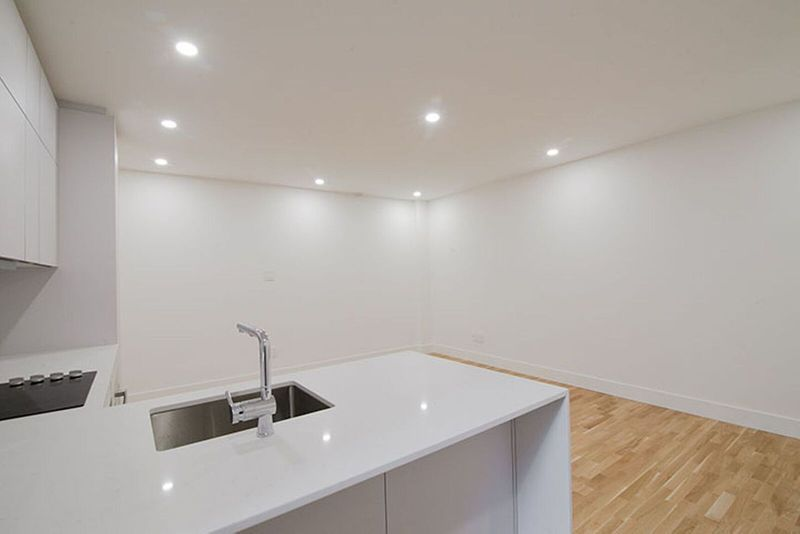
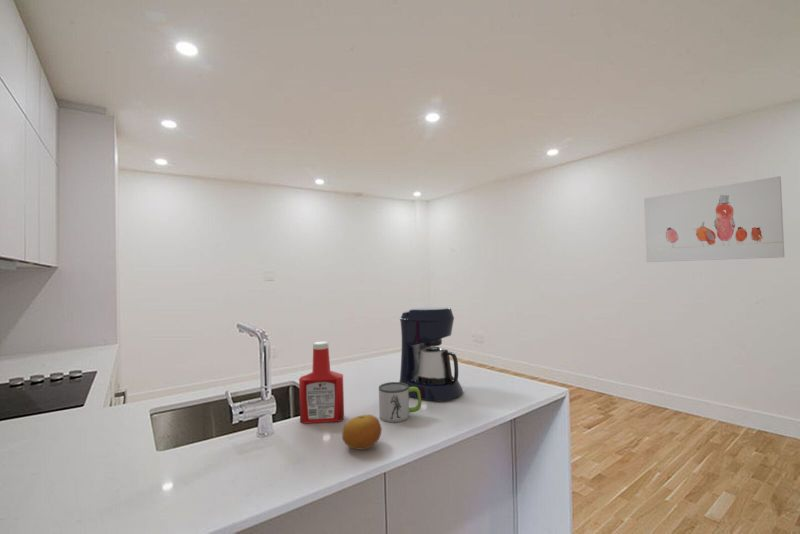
+ mug (400, 401)
+ soap bottle (321, 380)
+ coffee maker (429, 349)
+ wall art (706, 224)
+ fruit (362, 431)
